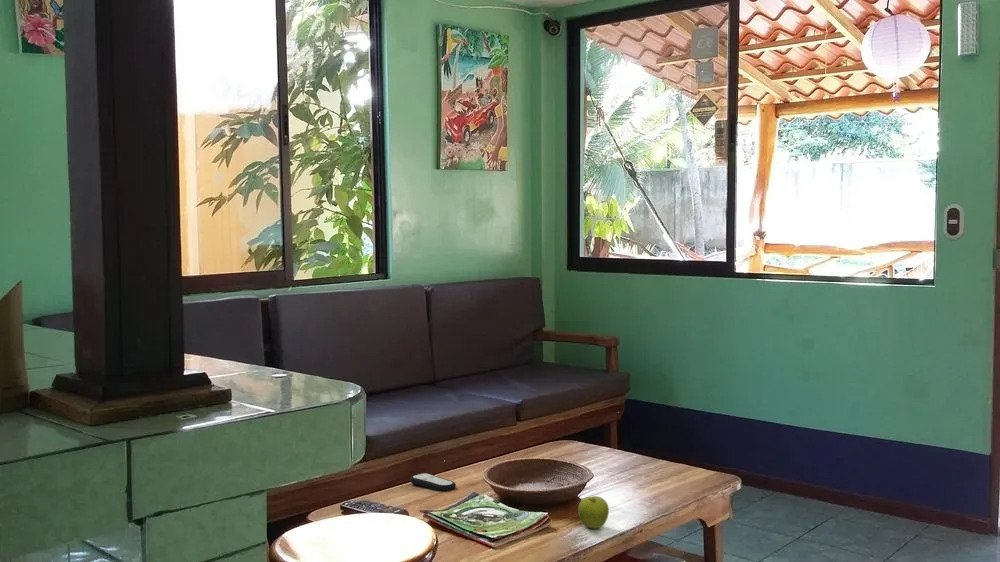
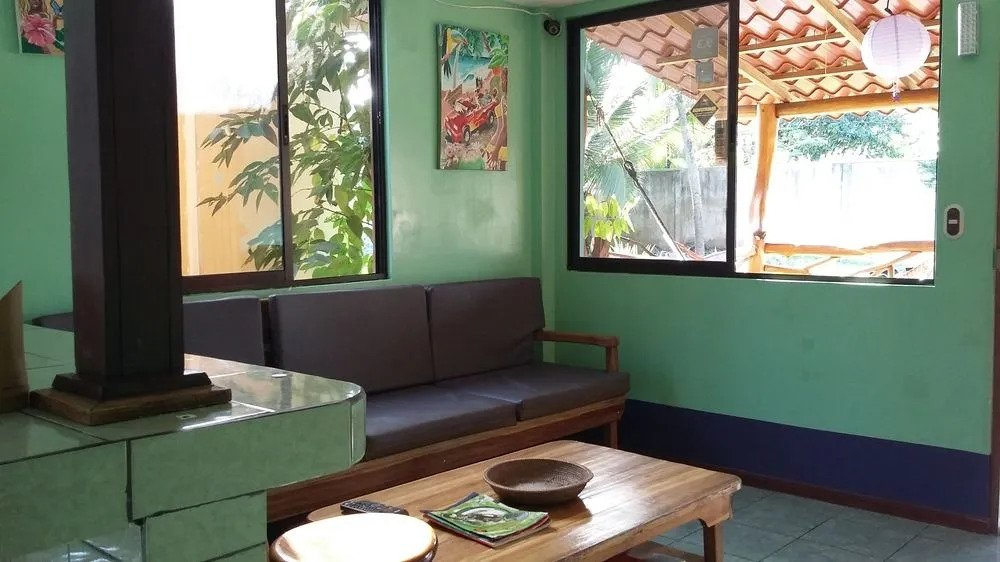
- fruit (593, 512)
- remote control (433, 482)
